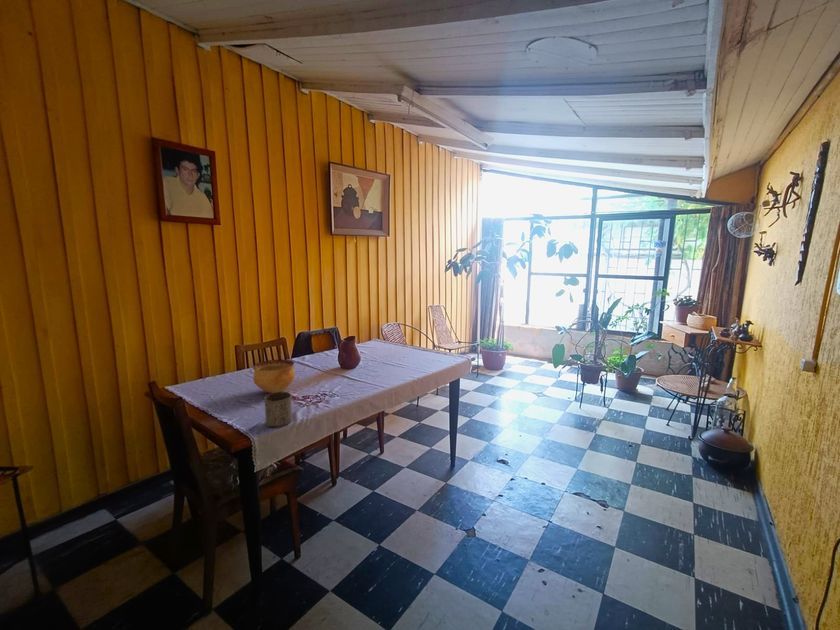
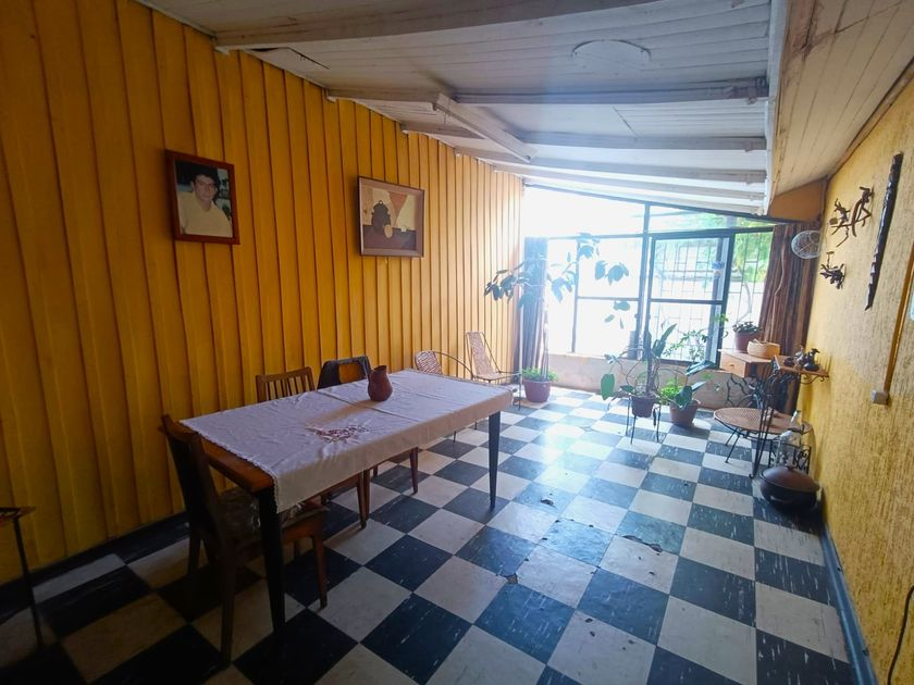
- cup (278, 409)
- bowl (274, 378)
